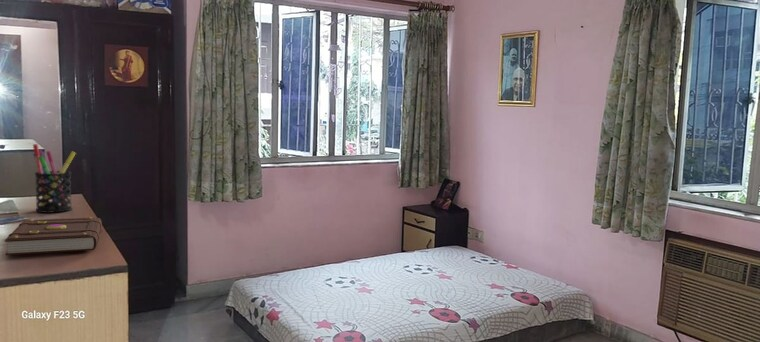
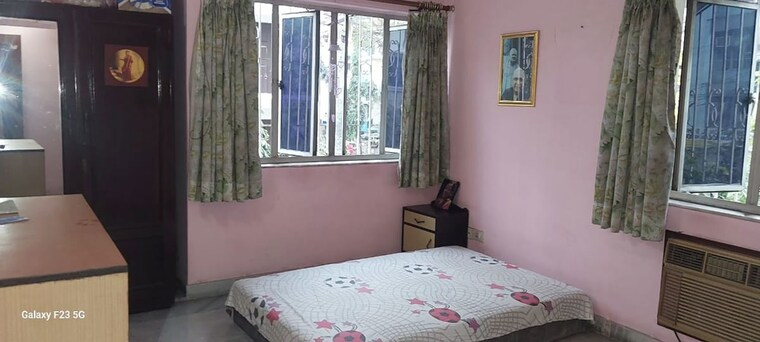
- book (58, 233)
- pen holder (49, 177)
